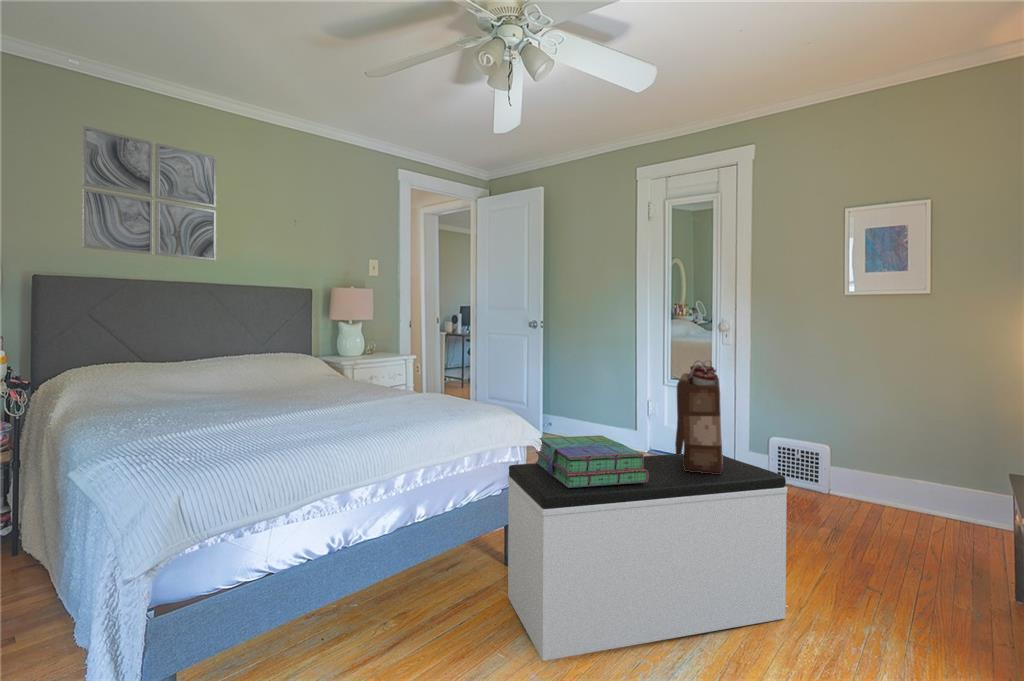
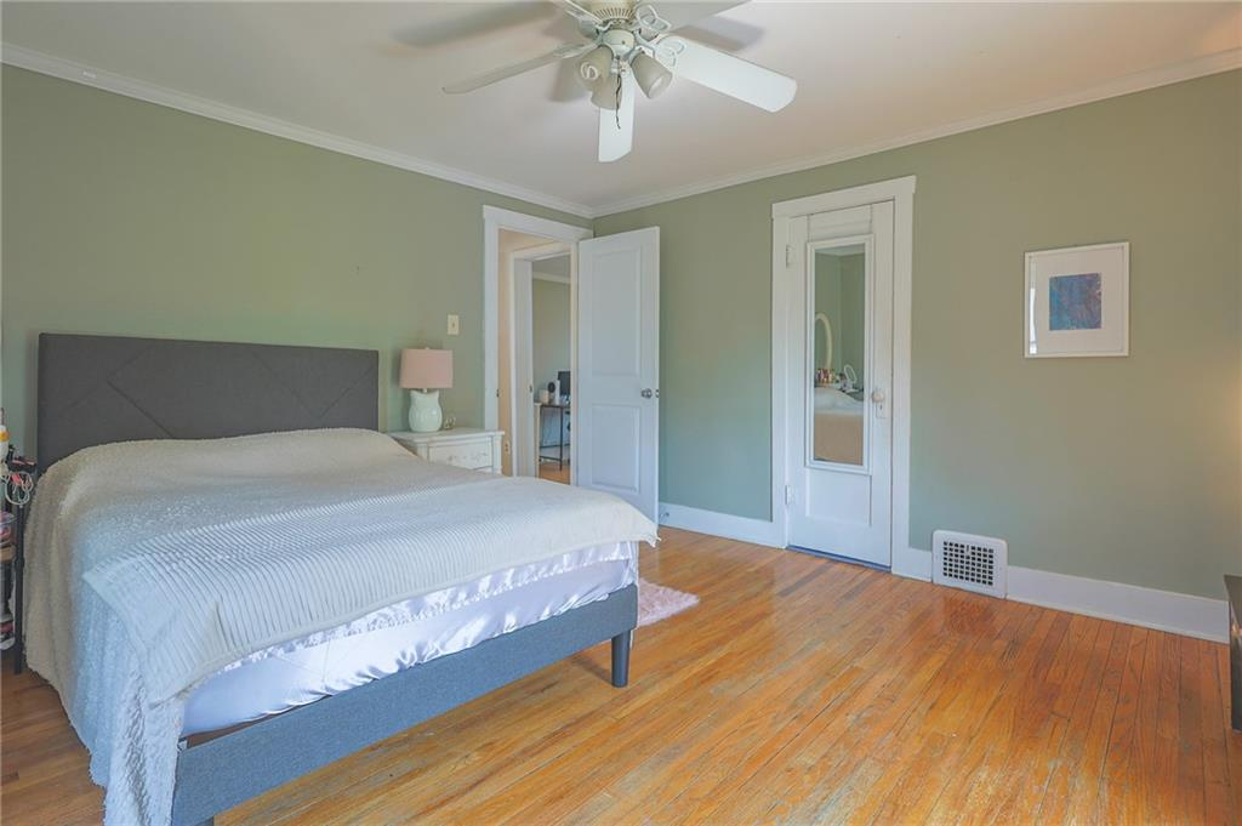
- wall art (155, 197)
- stack of books (587, 457)
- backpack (699, 411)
- bench (642, 538)
